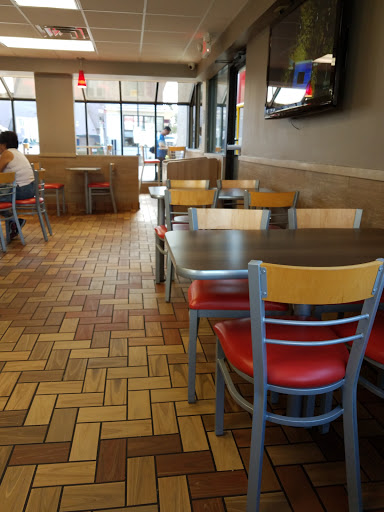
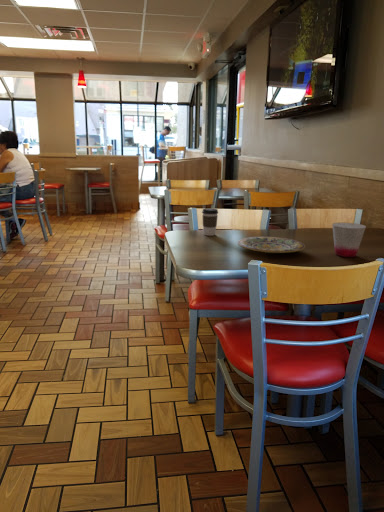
+ plate (270, 247)
+ coffee cup (209, 221)
+ cup (347, 240)
